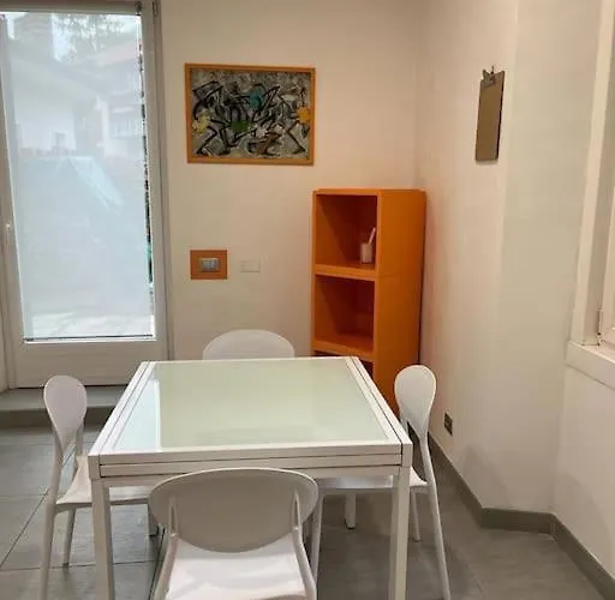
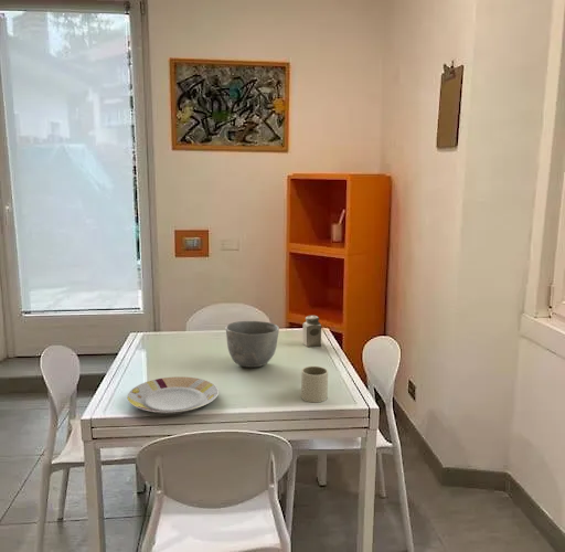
+ plate (173, 395)
+ mug (312, 381)
+ bowl (252, 346)
+ salt shaker (311, 330)
